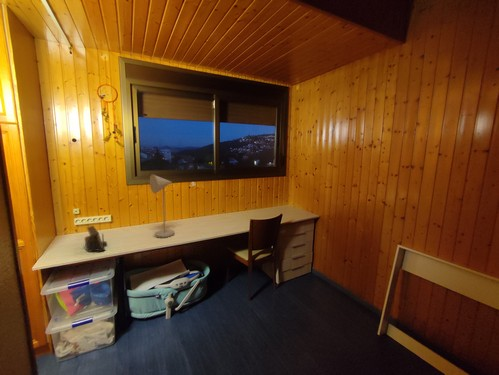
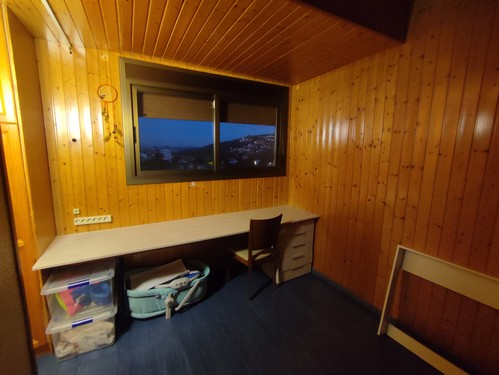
- speaker (95, 238)
- desk lamp (163, 204)
